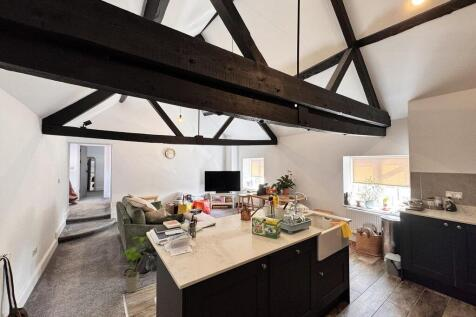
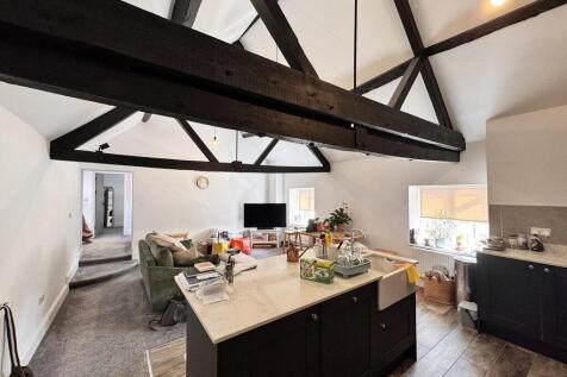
- house plant (136, 262)
